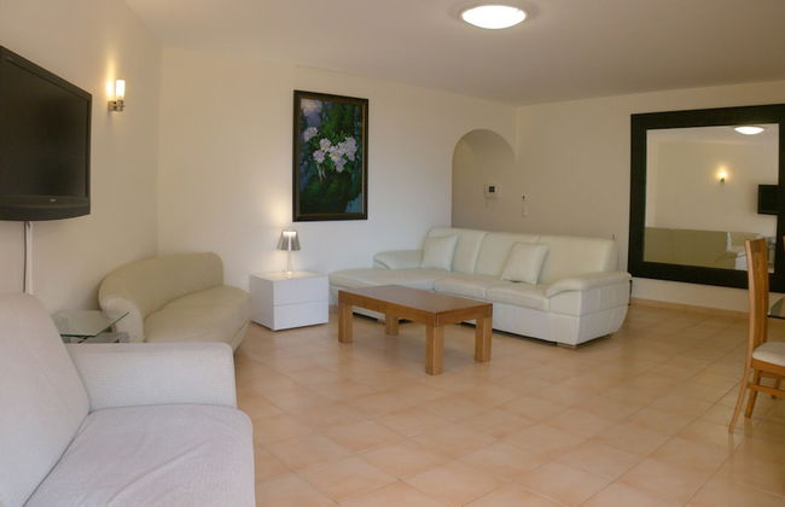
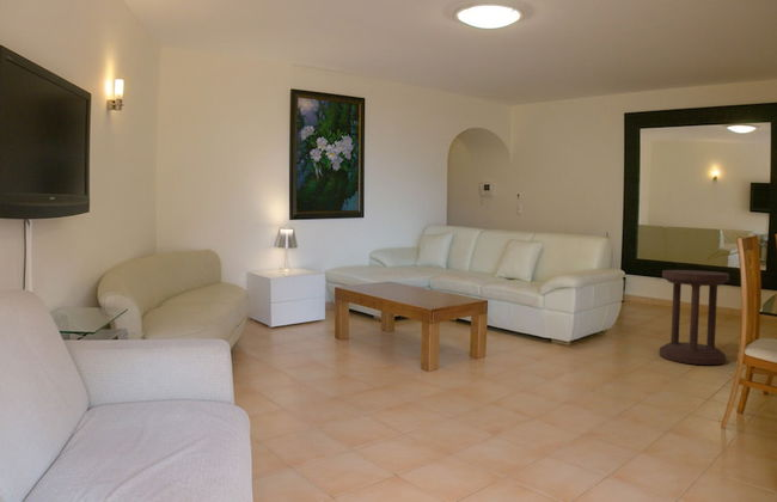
+ side table (693, 314)
